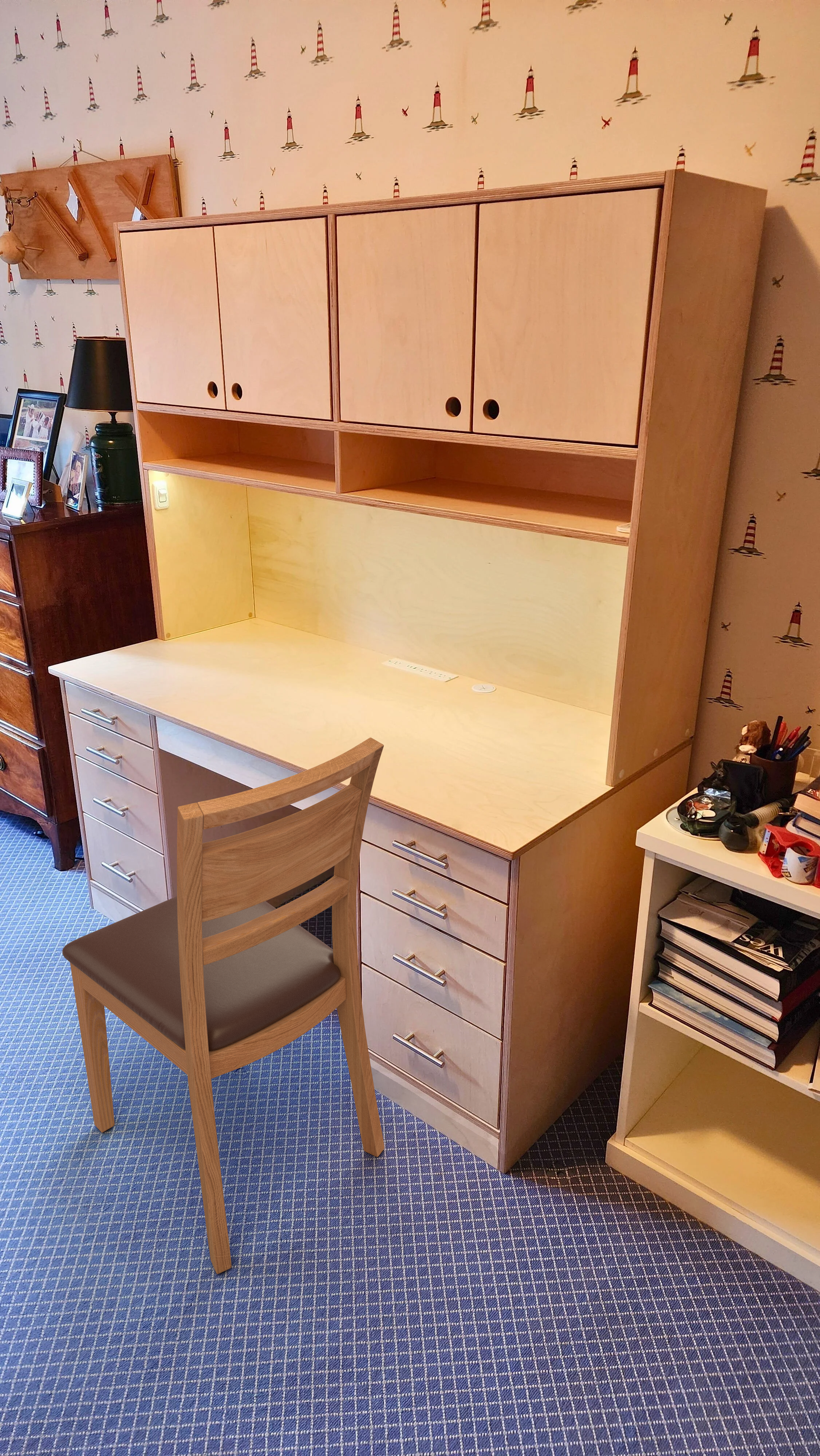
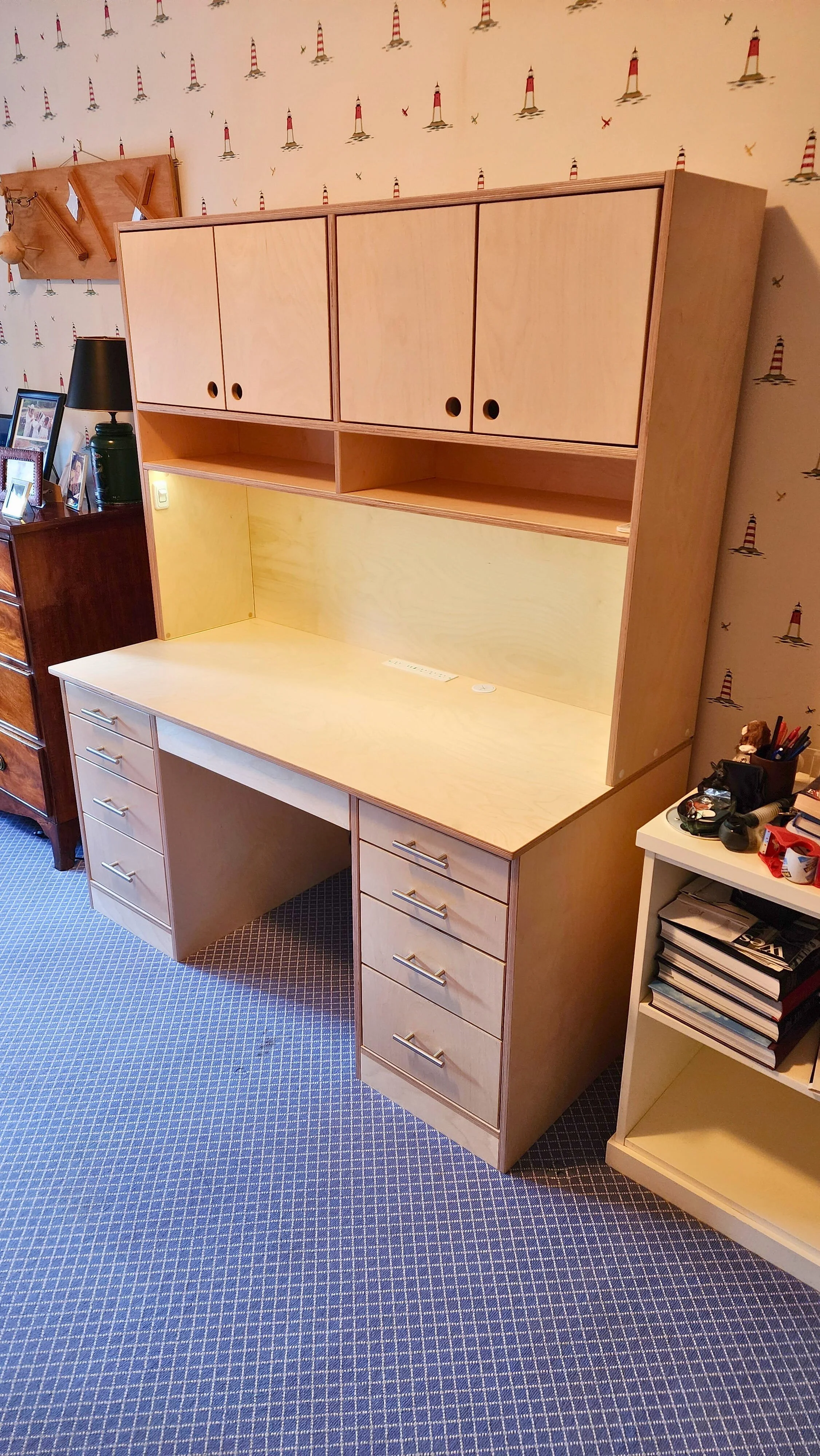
- chair (222, 956)
